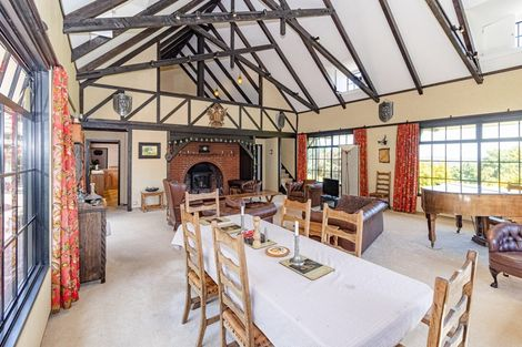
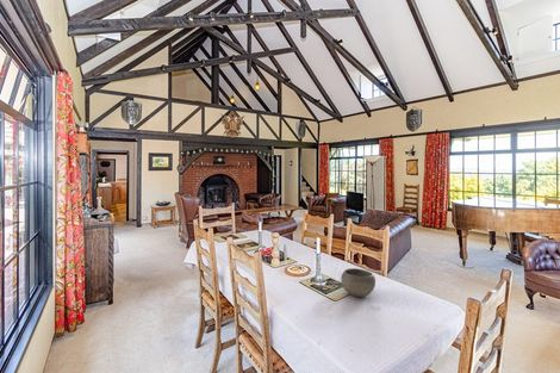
+ bowl (357, 282)
